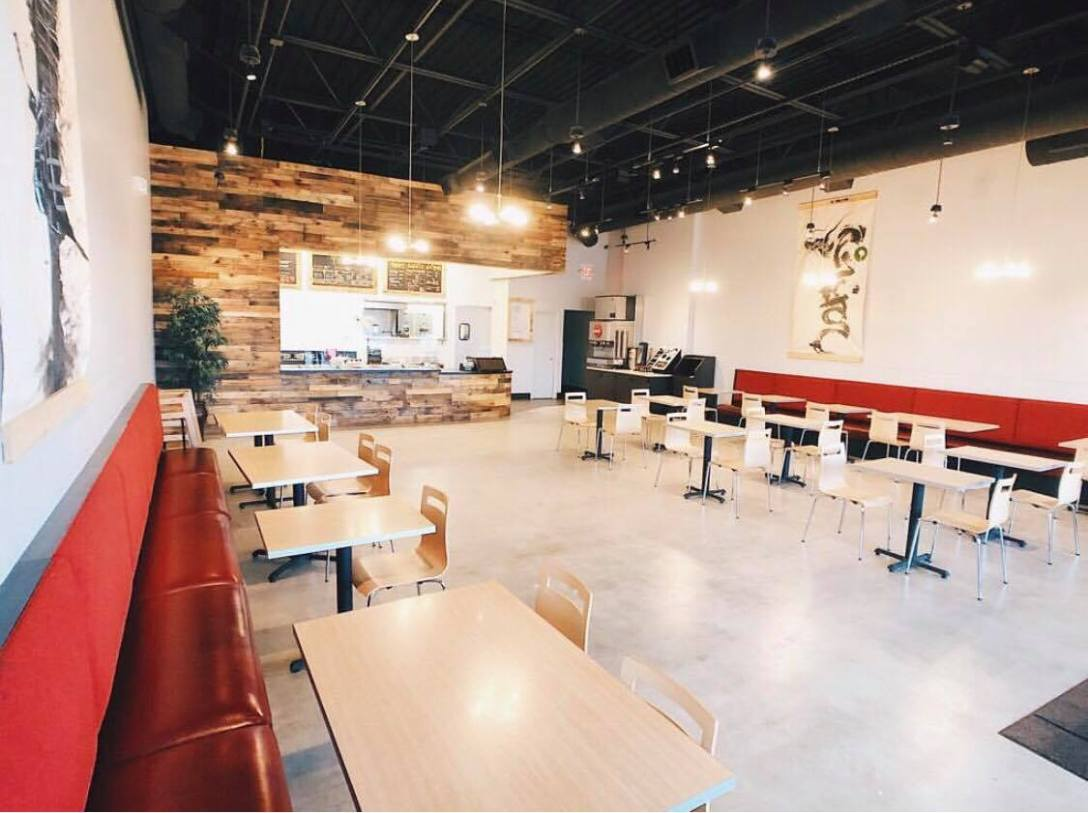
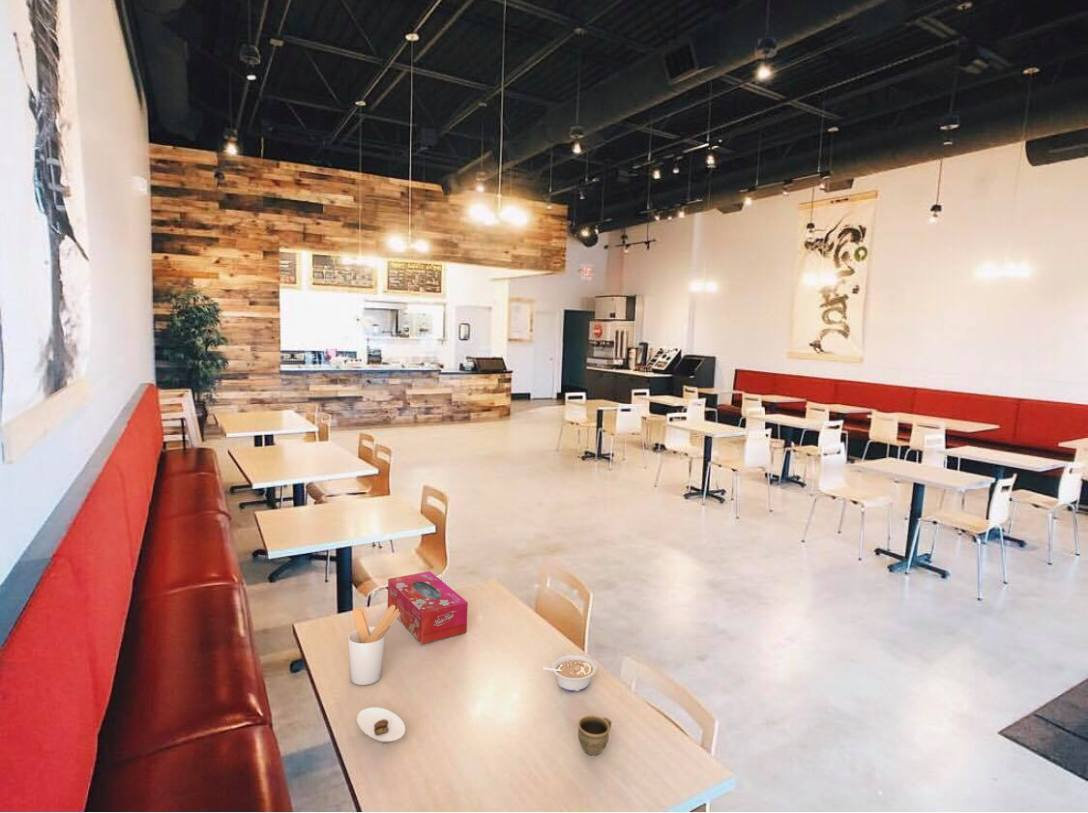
+ utensil holder (375, 642)
+ cup (597, 735)
+ legume (573, 673)
+ tissue box (425, 604)
+ saucer (380, 727)
